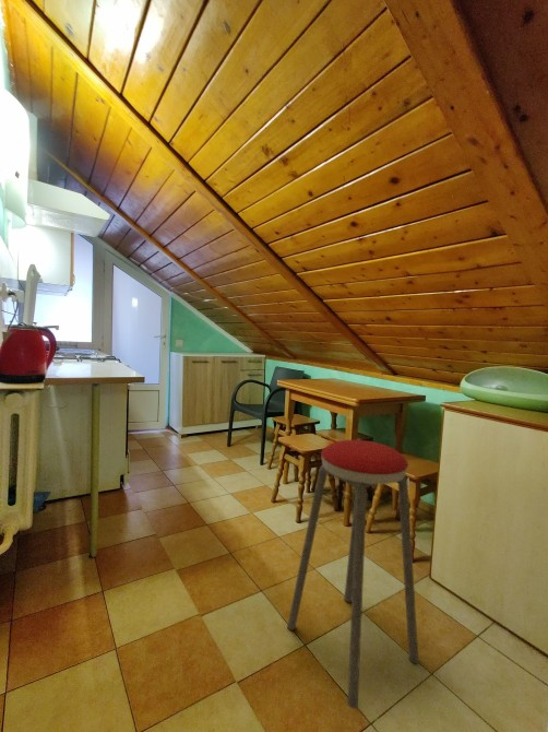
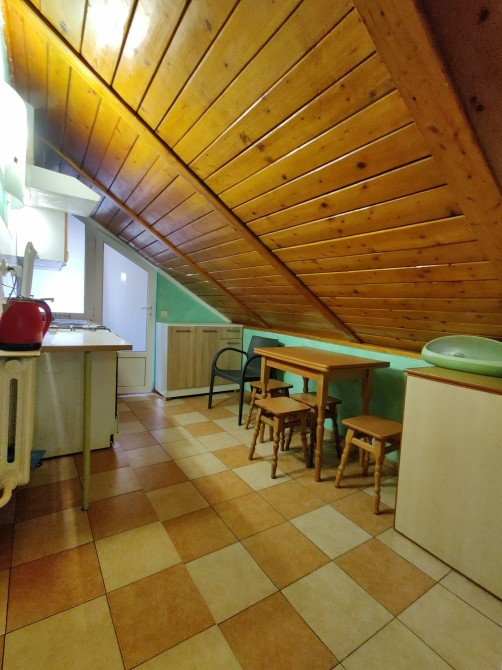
- music stool (356, 546)
